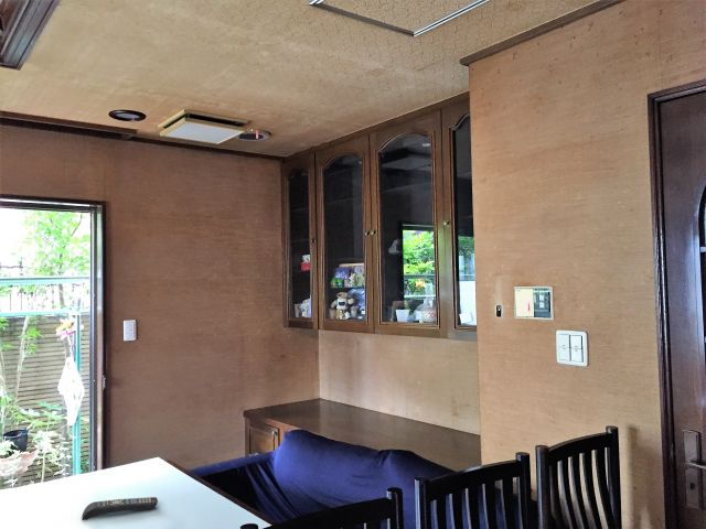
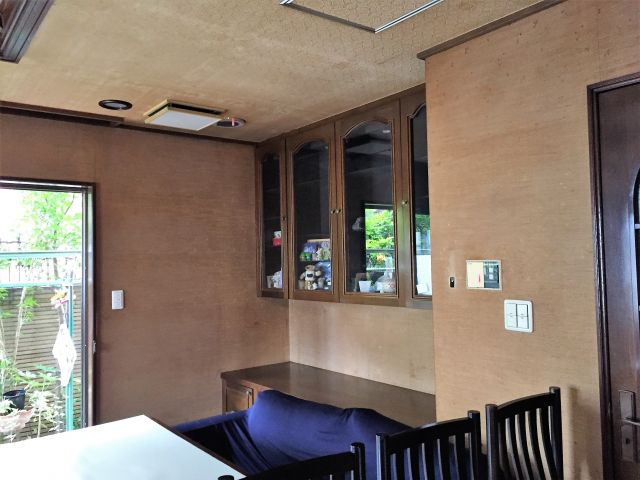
- remote control (120, 506)
